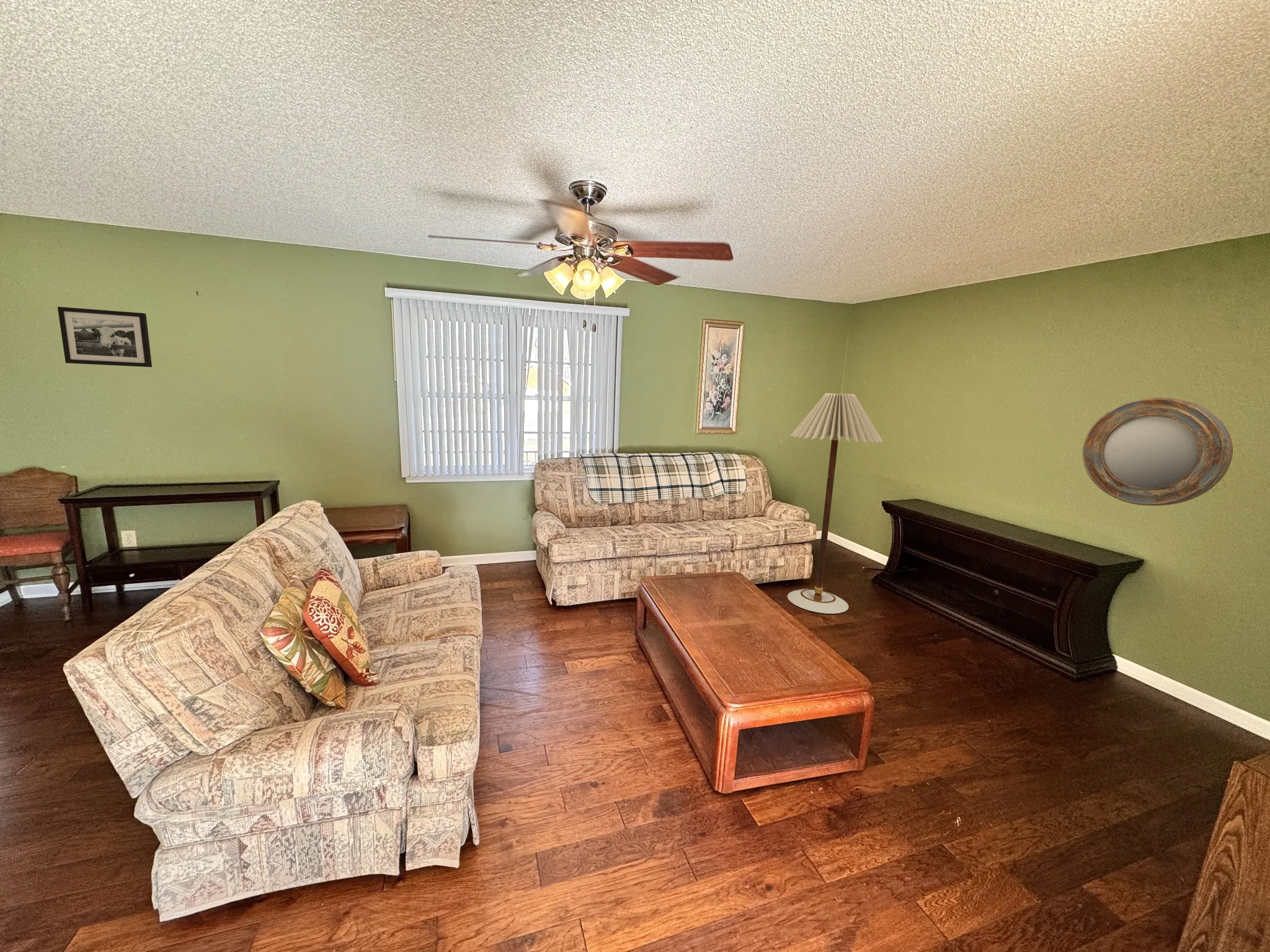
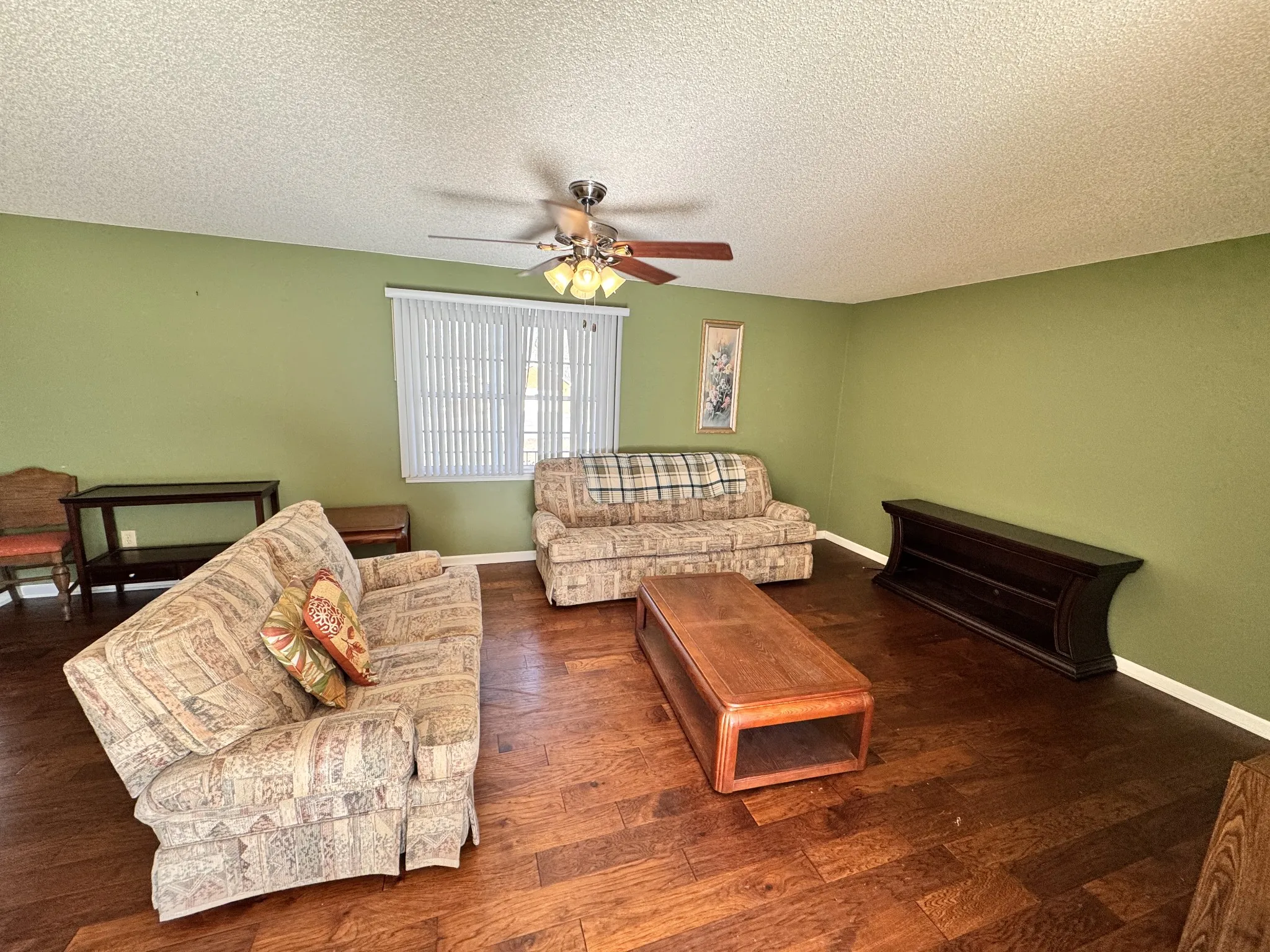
- floor lamp (828, 501)
- home mirror (1149, 452)
- picture frame (106, 338)
